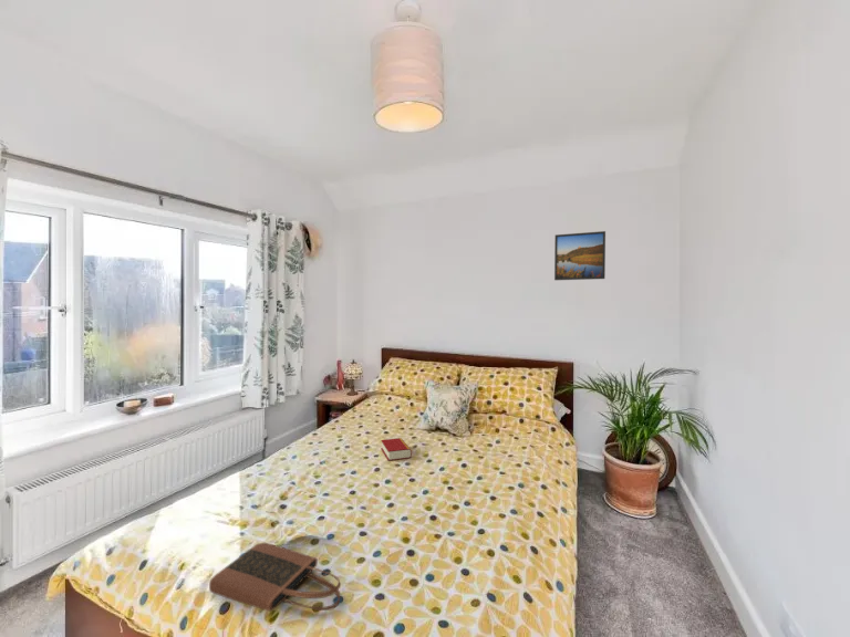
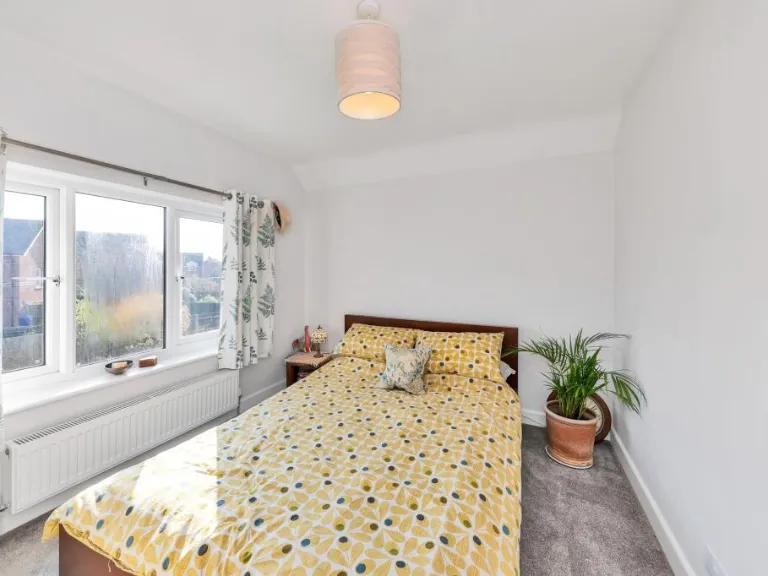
- tote bag (283, 577)
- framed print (579, 255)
- book (395, 448)
